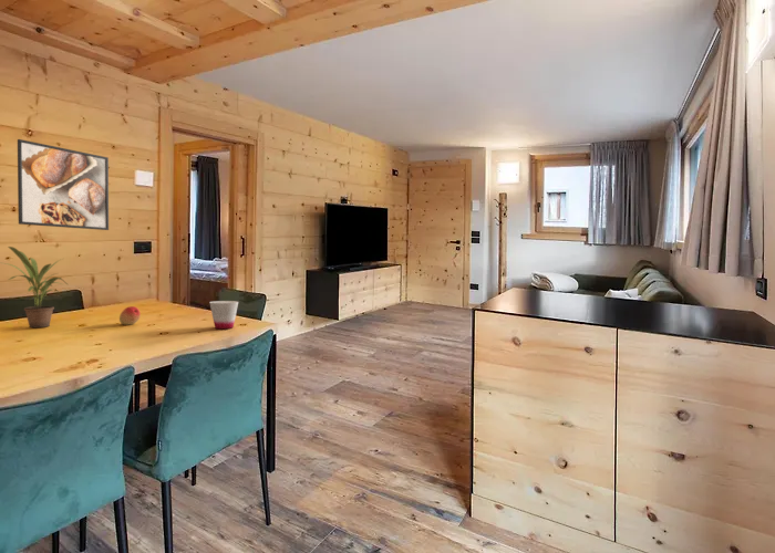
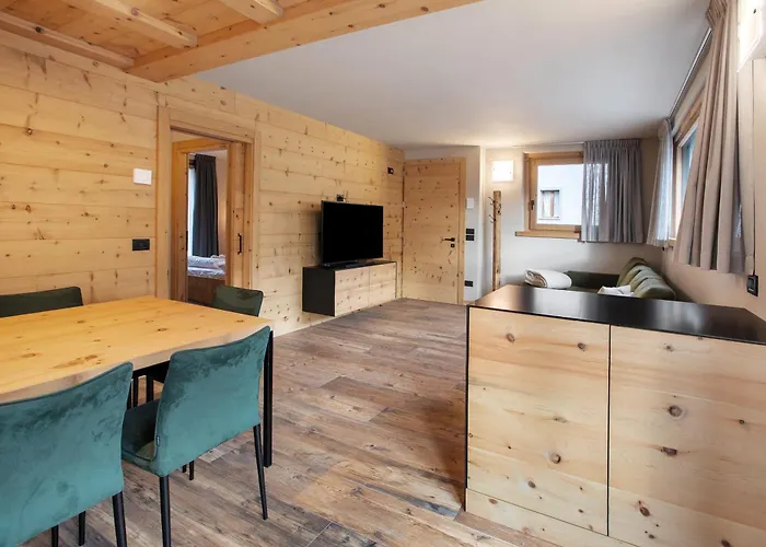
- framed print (66, 188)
- fruit (130, 315)
- potted plant (34, 286)
- cup (224, 314)
